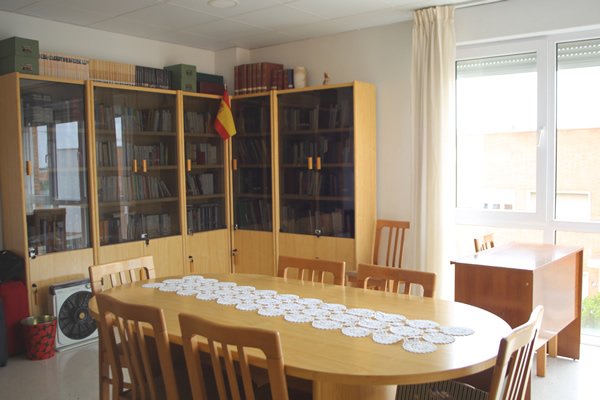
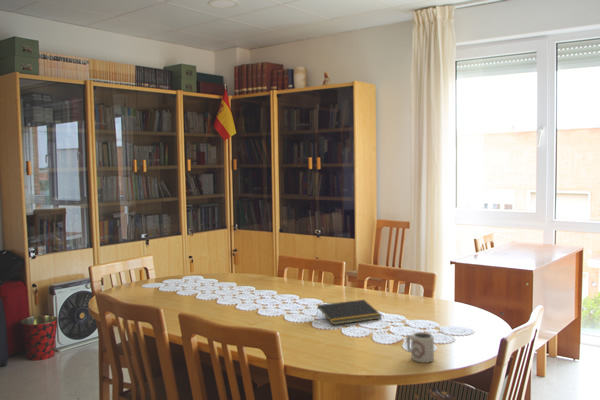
+ cup (419, 346)
+ notepad (349, 311)
